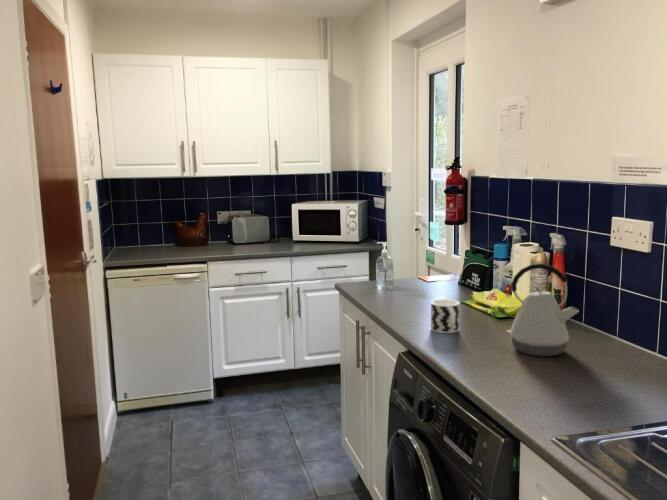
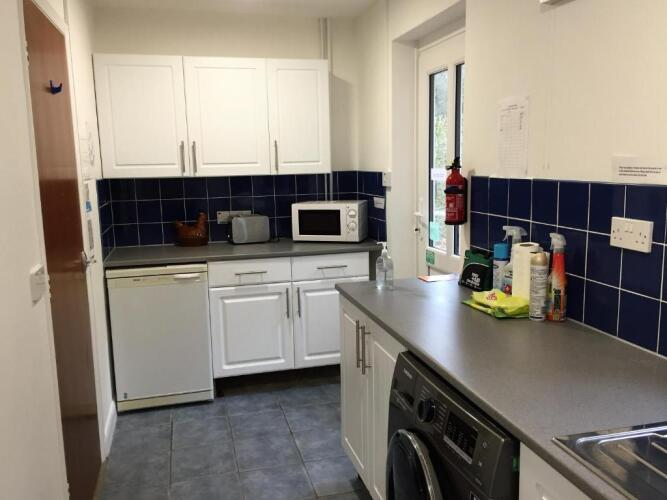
- kettle (541, 307)
- cup (446, 317)
